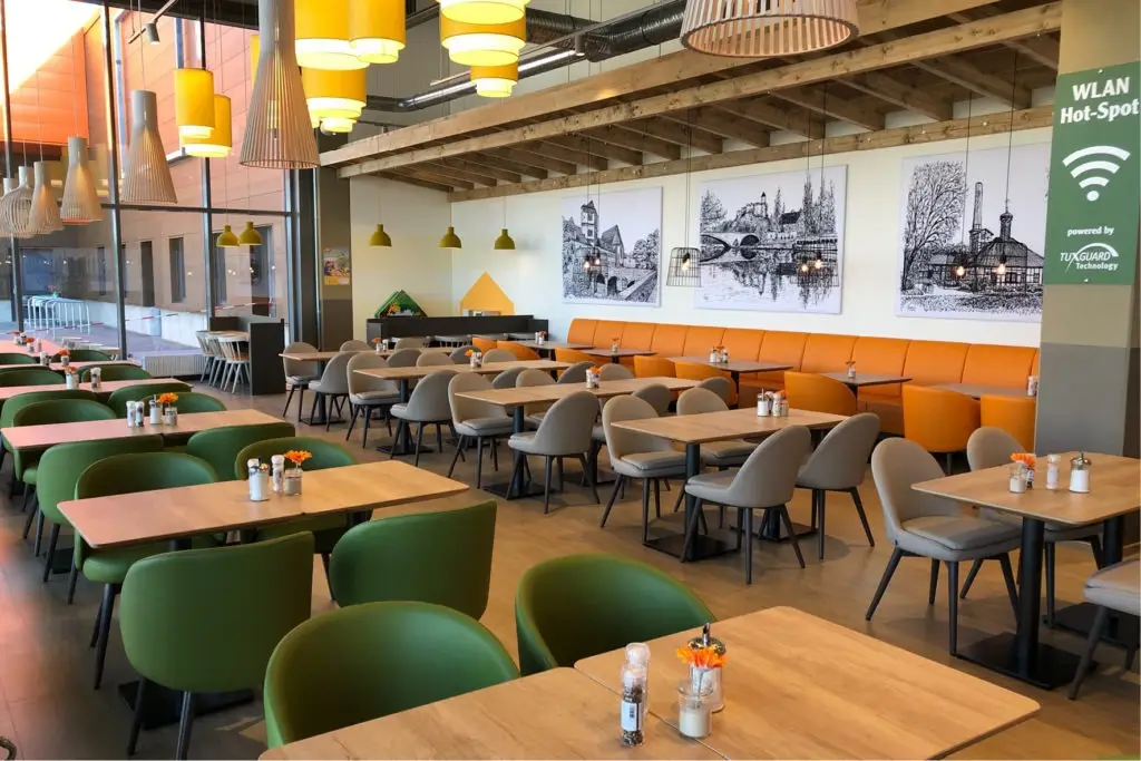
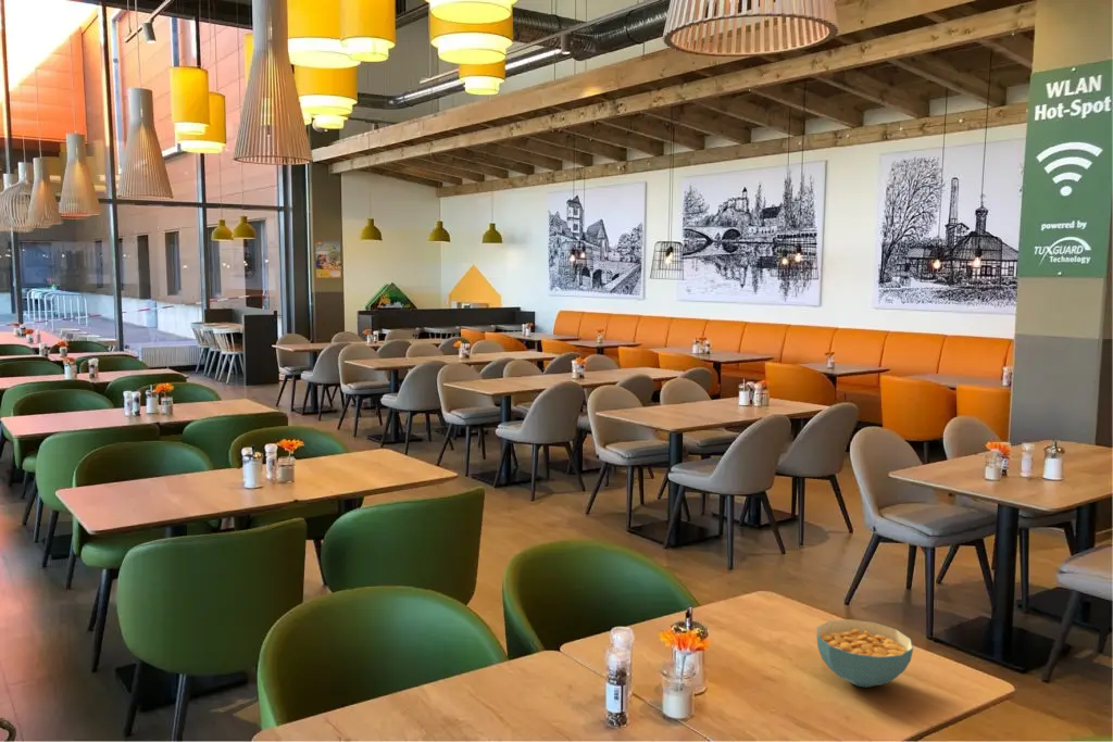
+ cereal bowl (862, 658)
